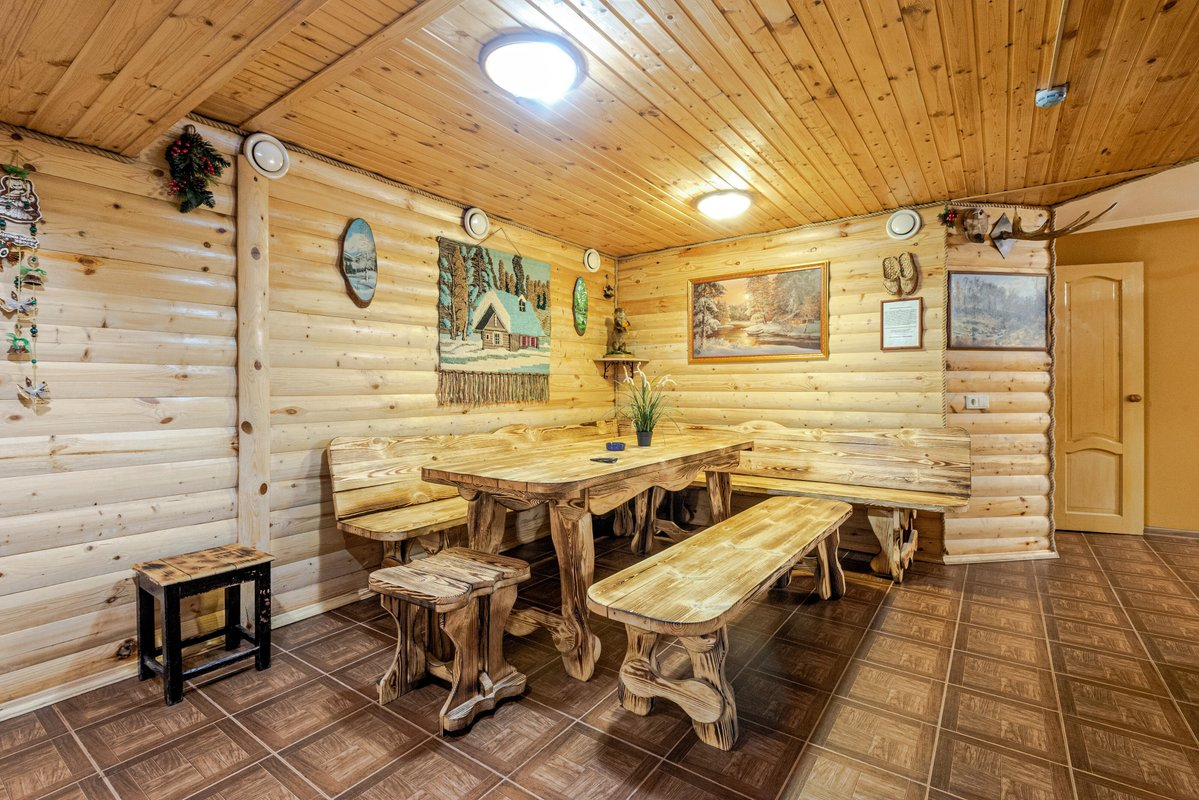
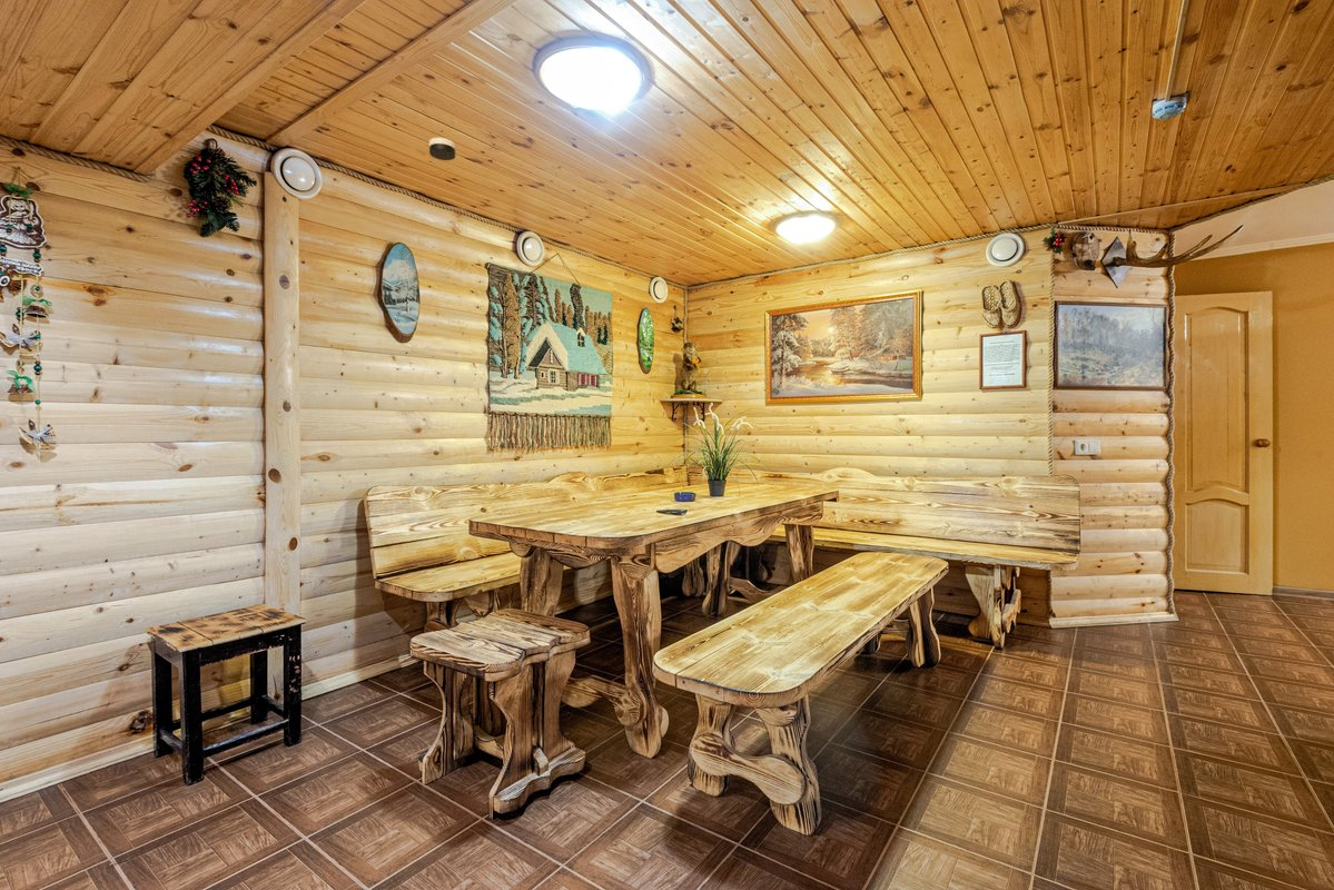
+ smoke detector (442, 149)
